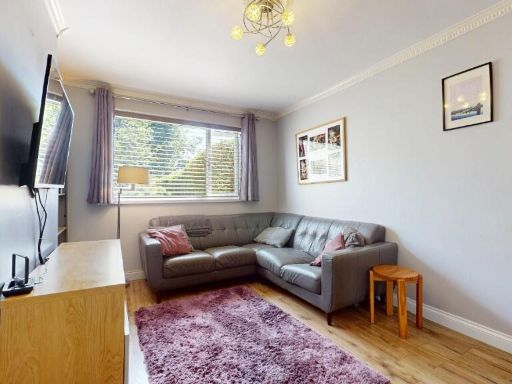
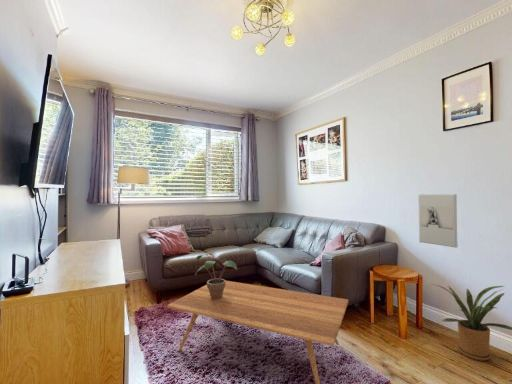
+ house plant (473, 316)
+ coffee table (259, 325)
+ wall sculpture (437, 219)
+ potted plant (214, 275)
